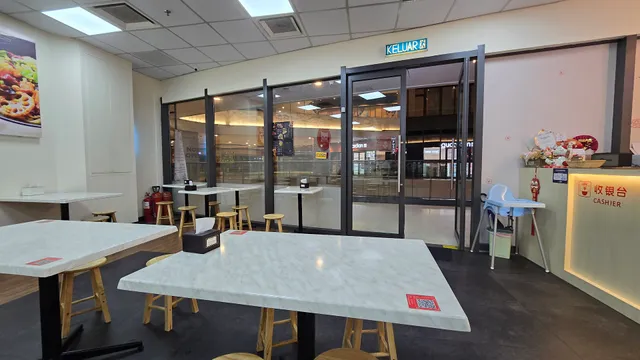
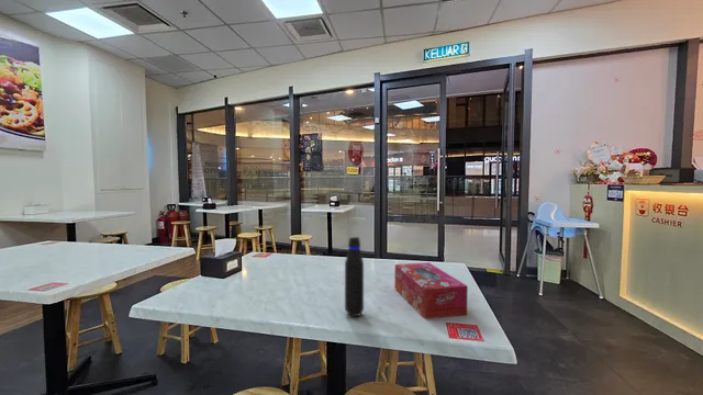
+ tissue box (426, 286)
+ water bottle (354, 275)
